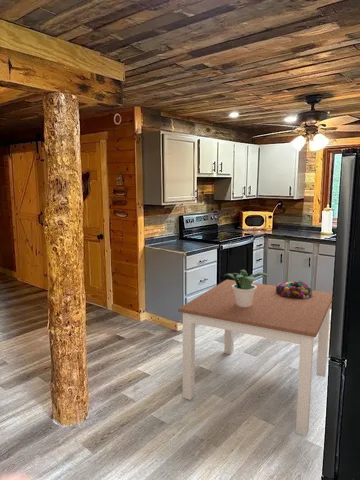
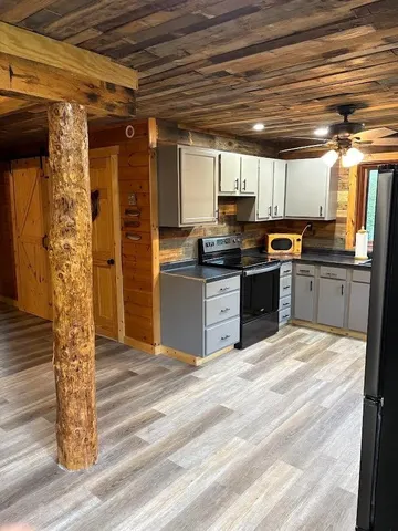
- potted plant (246, 288)
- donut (293, 287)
- dining table (260, 336)
